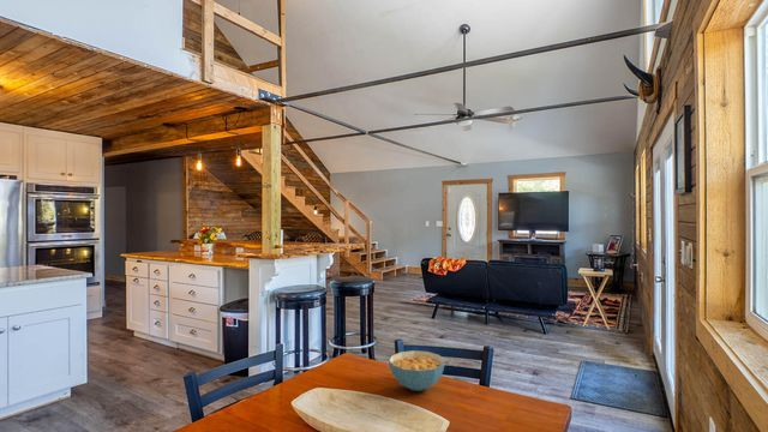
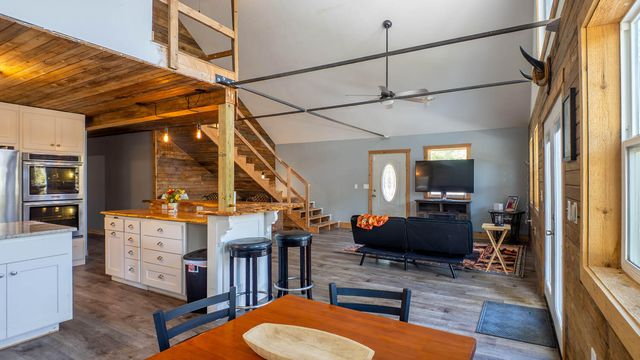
- cereal bowl (416, 373)
